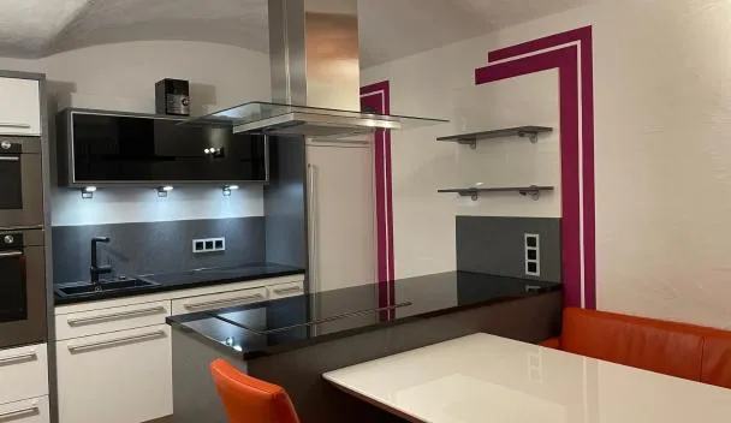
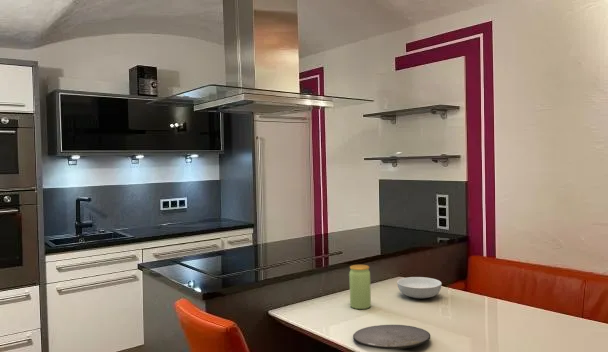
+ serving bowl (419, 289)
+ jar (360, 286)
+ plate (391, 335)
